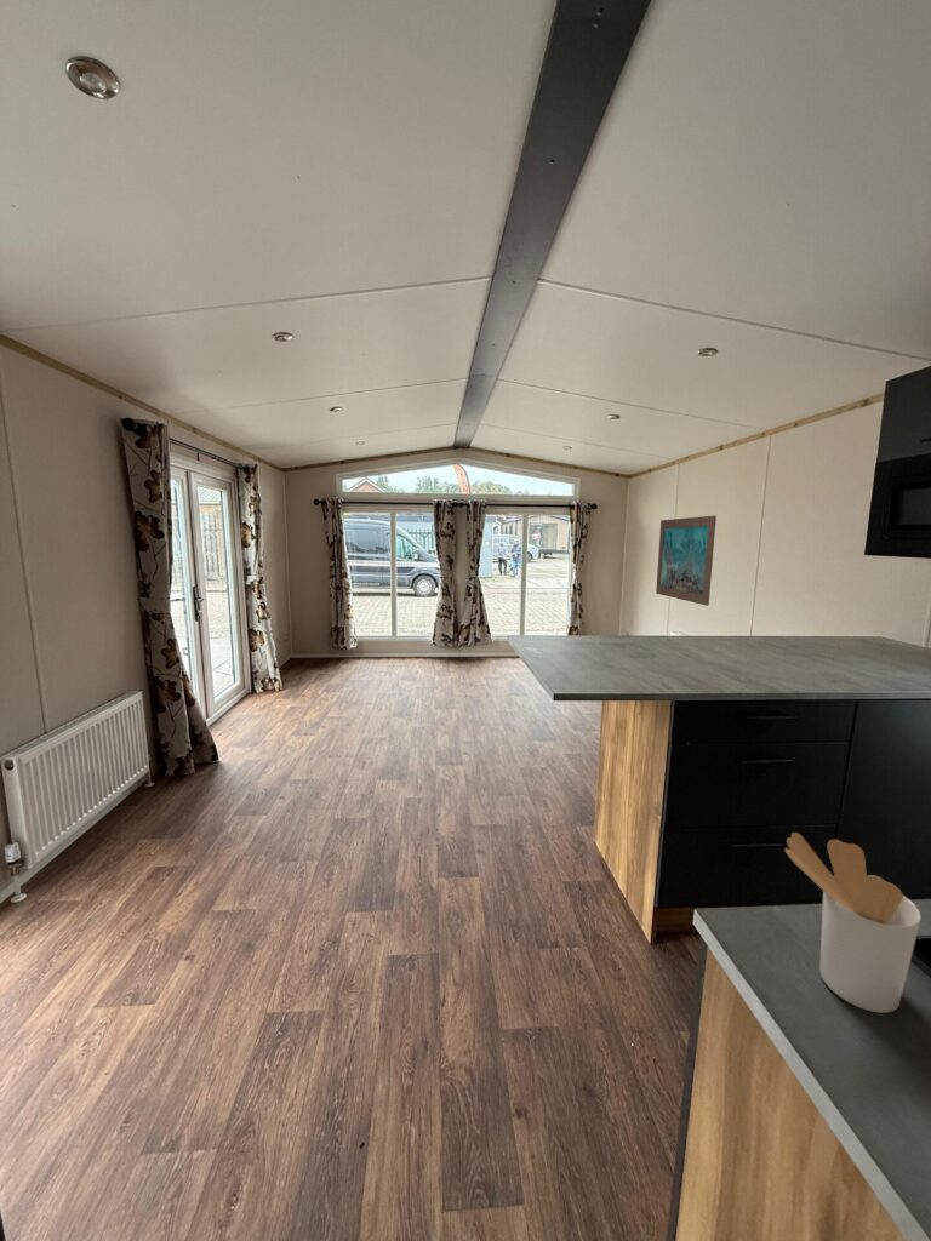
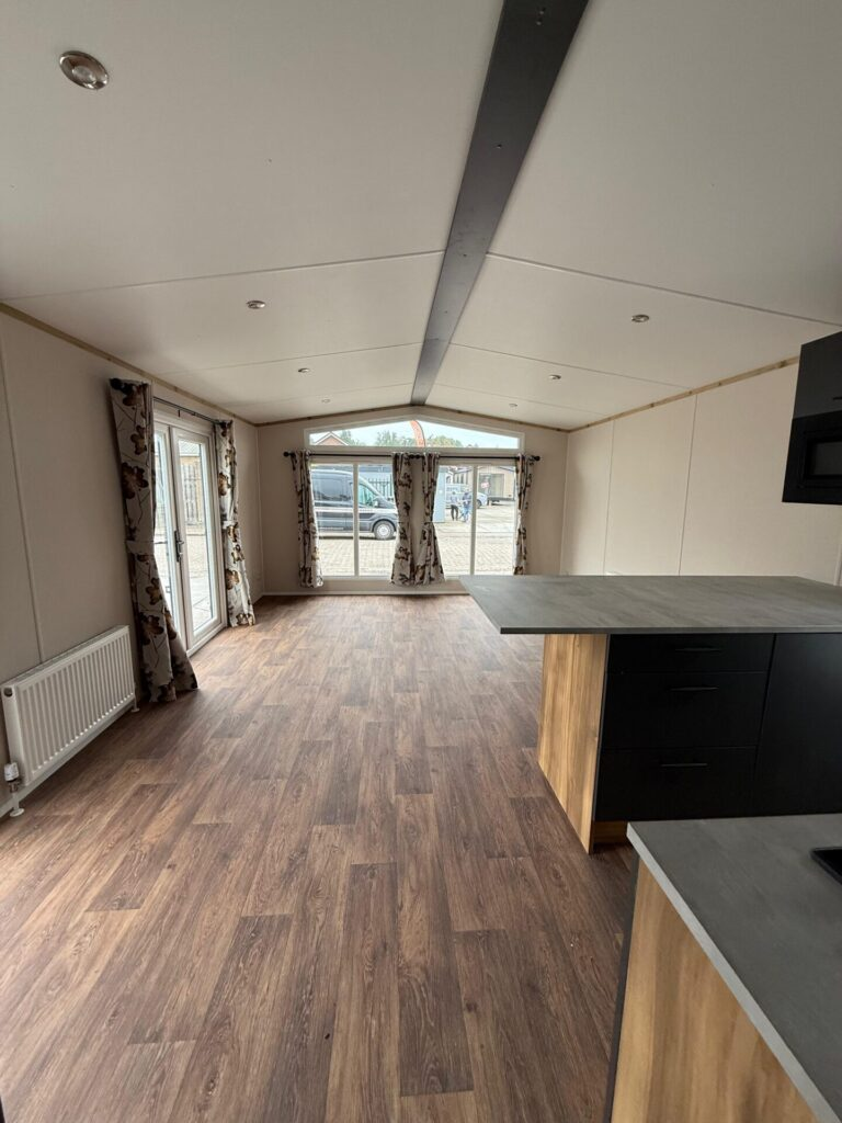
- utensil holder (841, 914)
- wall art (682, 559)
